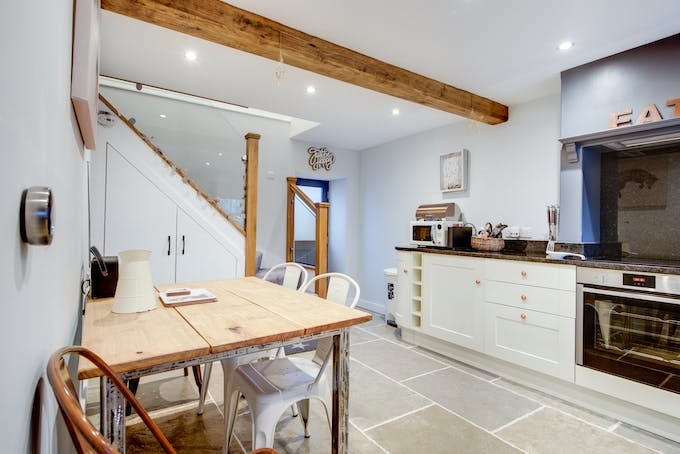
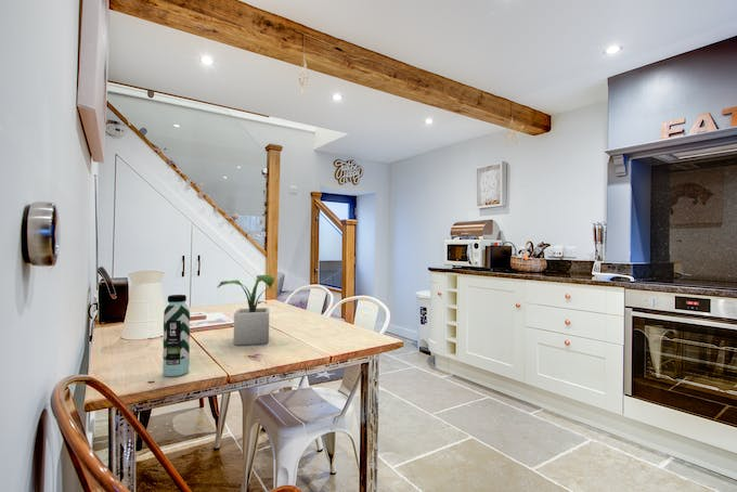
+ water bottle (176, 334)
+ potted plant (250, 307)
